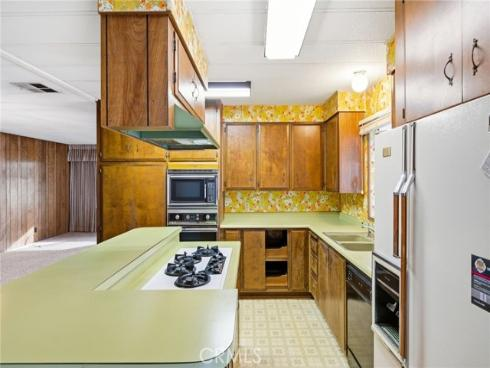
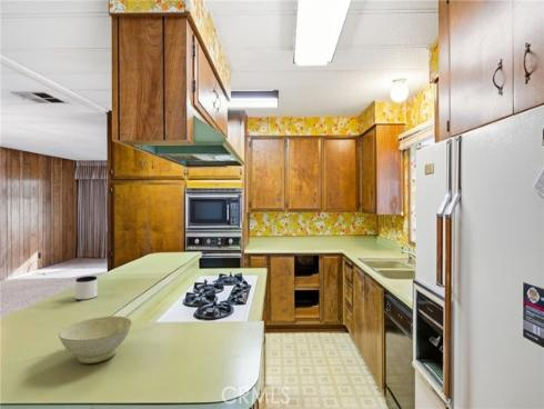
+ bowl (97, 340)
+ mug (85, 287)
